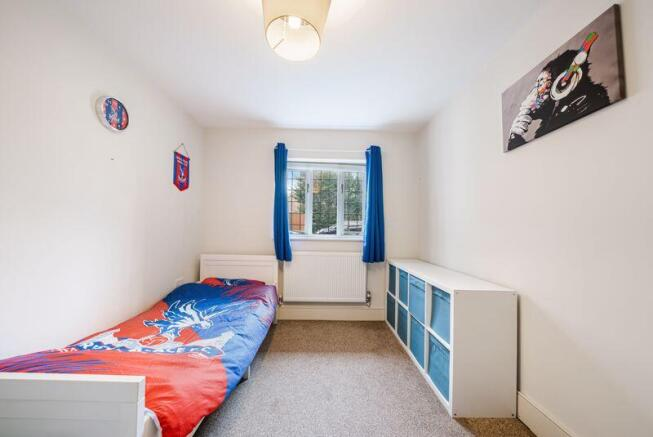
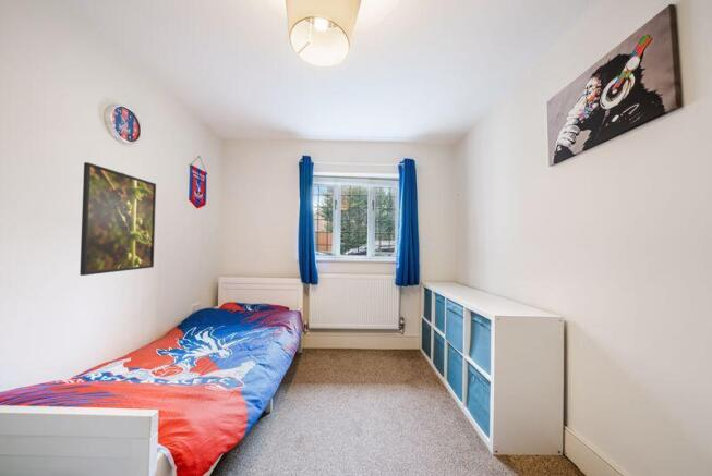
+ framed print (123, 222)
